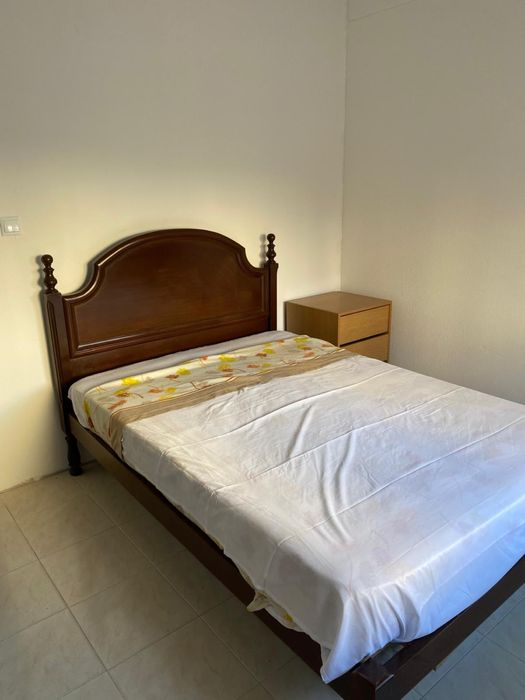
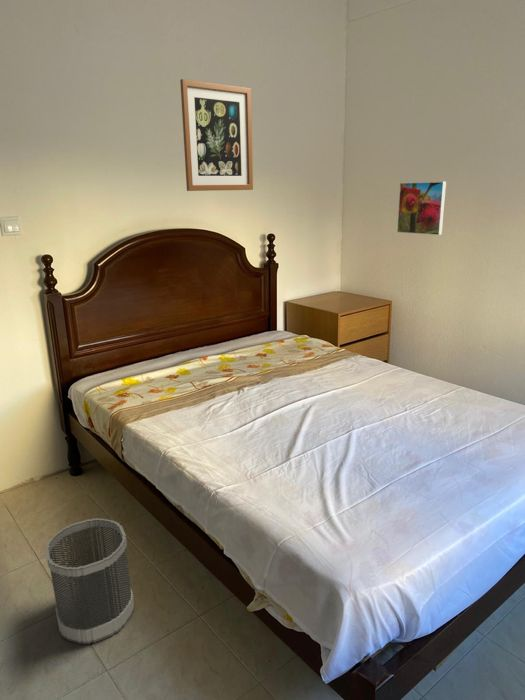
+ wastebasket (91, 578)
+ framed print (420, 208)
+ wall art (219, 138)
